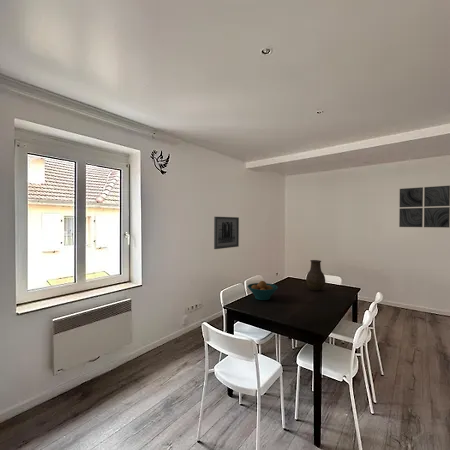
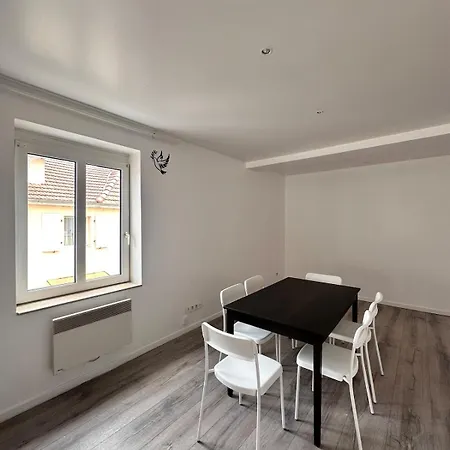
- vase (315, 275)
- wall art (227, 232)
- wall art (422, 206)
- fruit bowl (262, 289)
